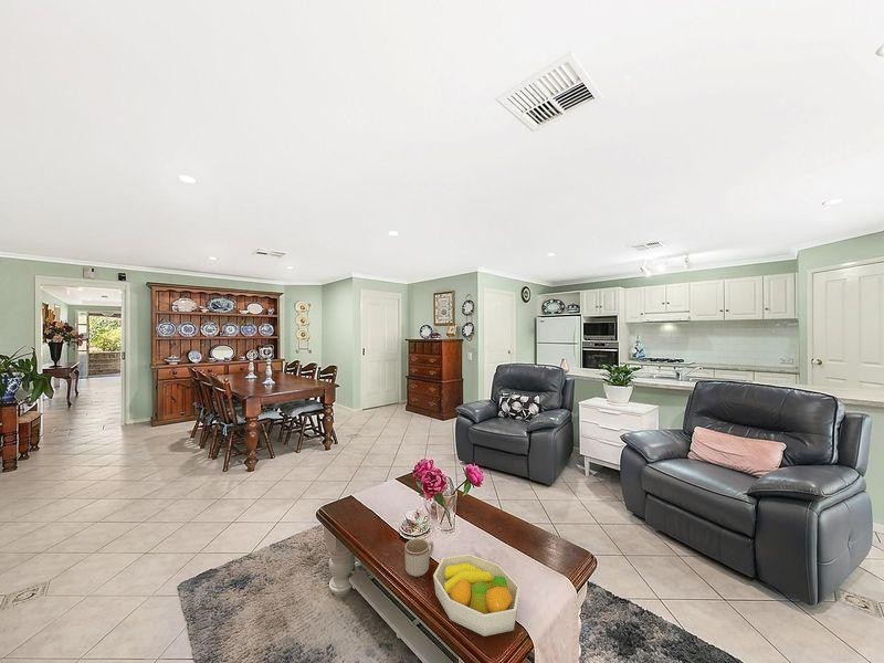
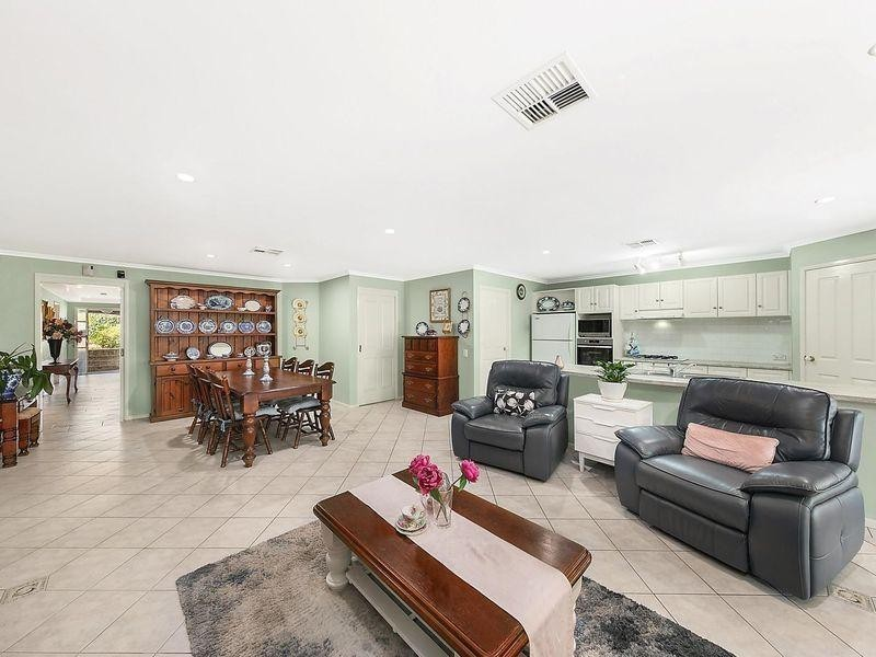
- mug (420, 556)
- fruit bowl (475, 588)
